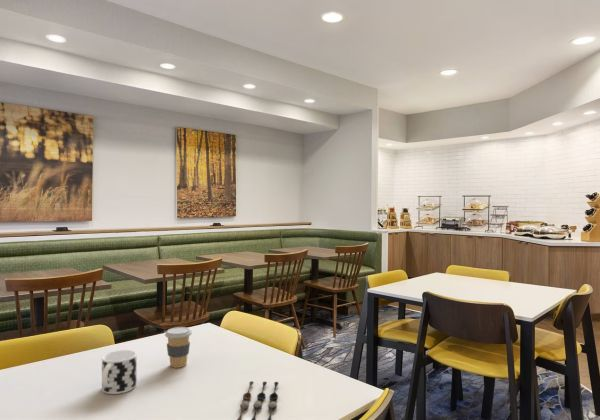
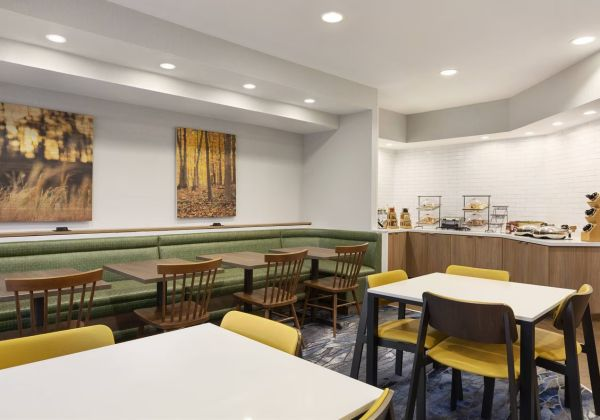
- coffee cup (178, 347)
- cup (116, 373)
- spoon (259, 401)
